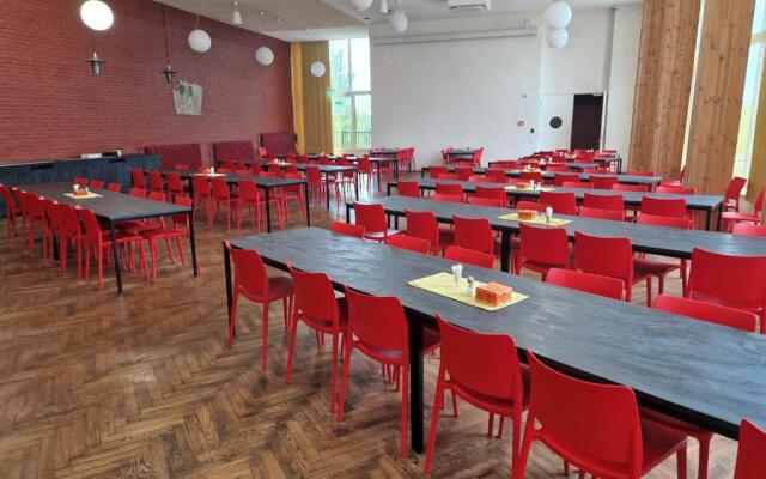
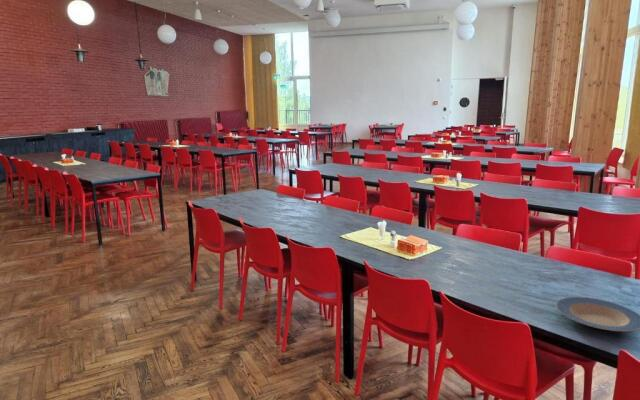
+ plate (598, 316)
